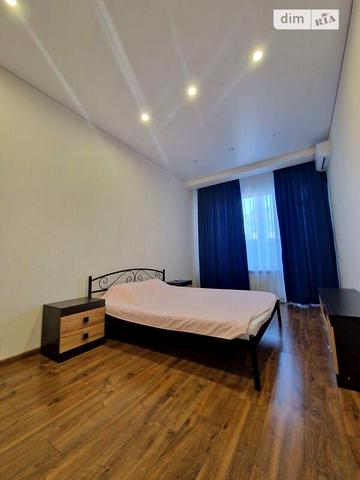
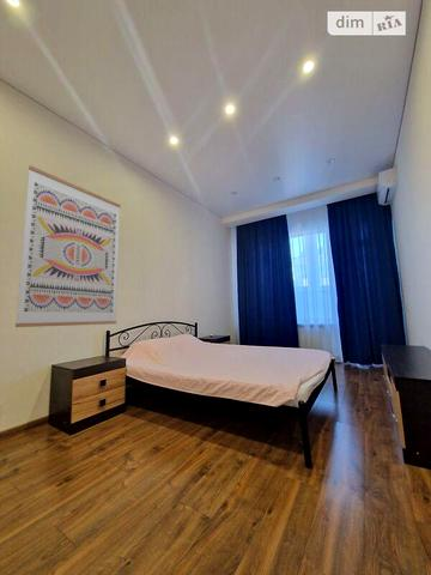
+ wall art (78, 254)
